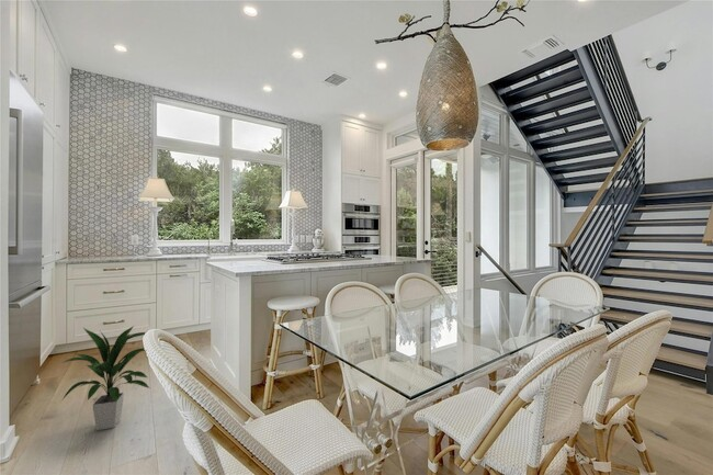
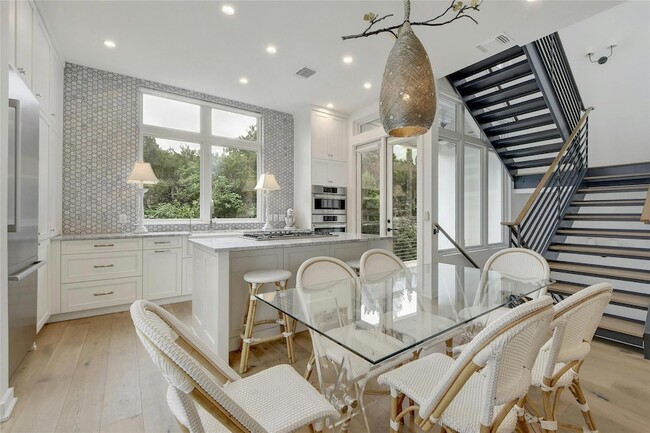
- indoor plant (112, 373)
